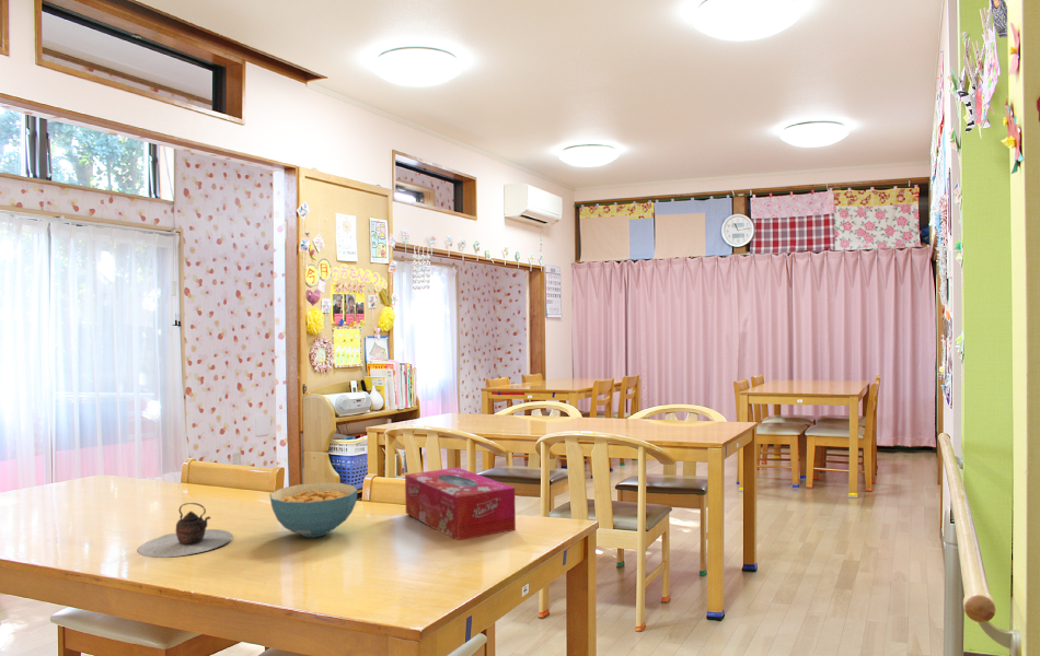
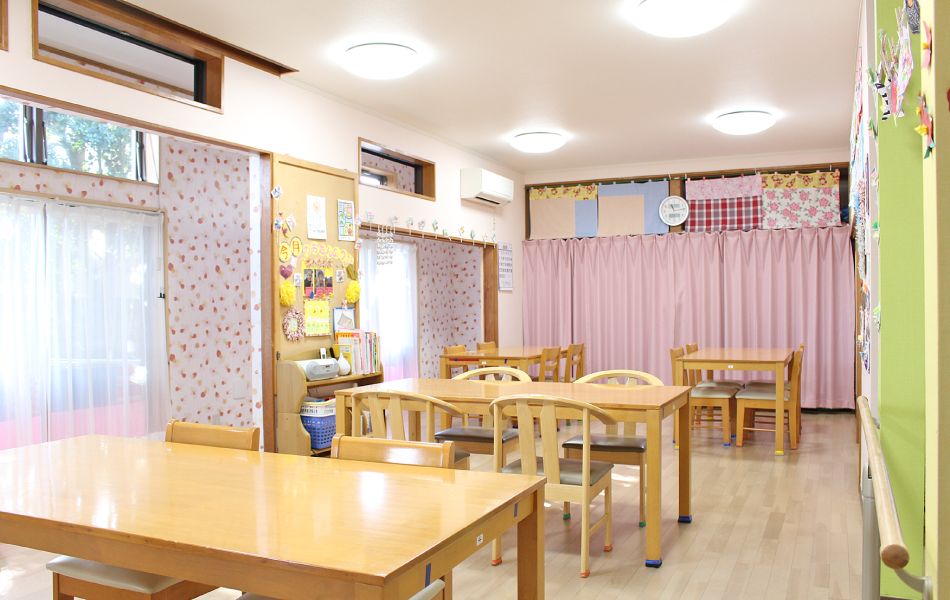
- tissue box (458, 501)
- cereal bowl (314, 512)
- teapot (186, 523)
